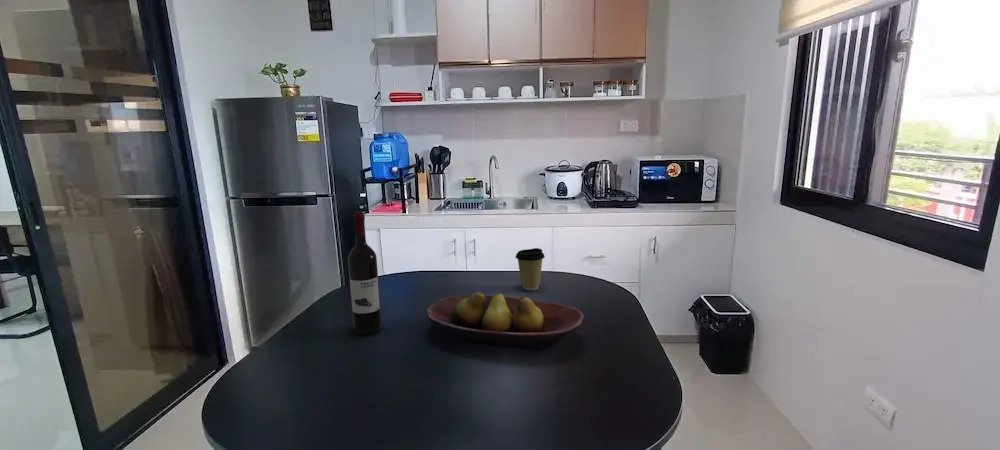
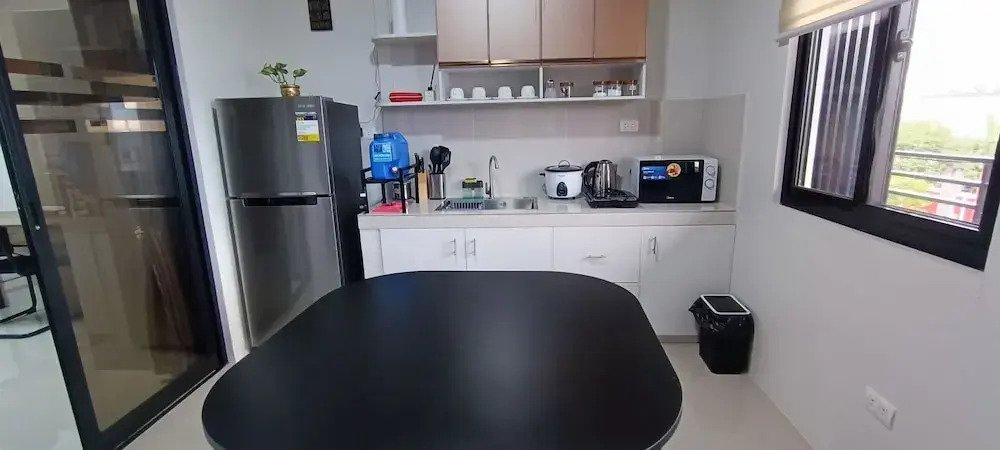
- fruit bowl (502, 314)
- coffee cup (530, 269)
- wine bottle (363, 272)
